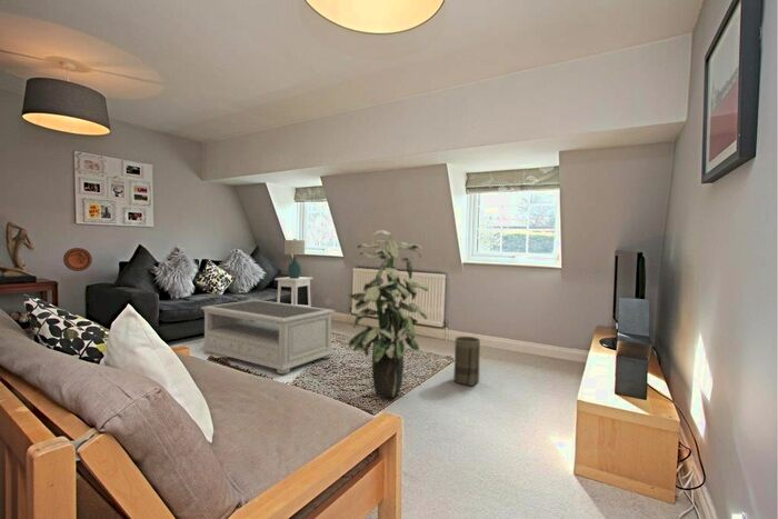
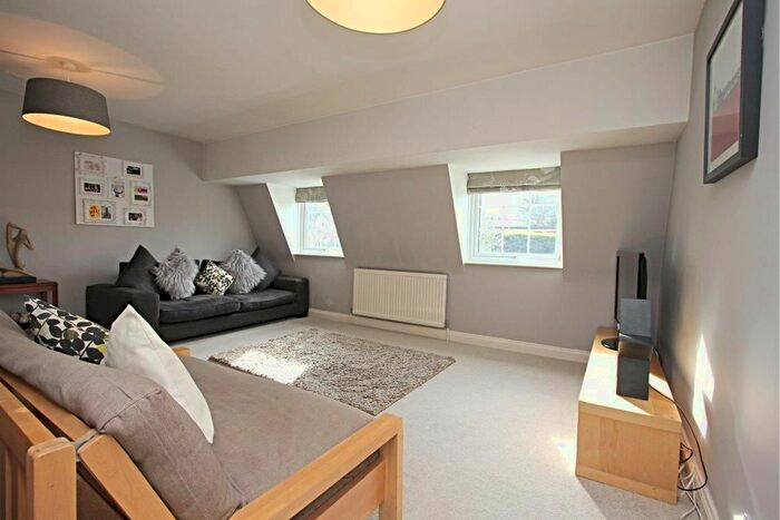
- indoor plant (385, 311)
- table lamp (295, 258)
- side table (295, 301)
- coffee table (267, 331)
- basket (467, 360)
- decorative plate (78, 259)
